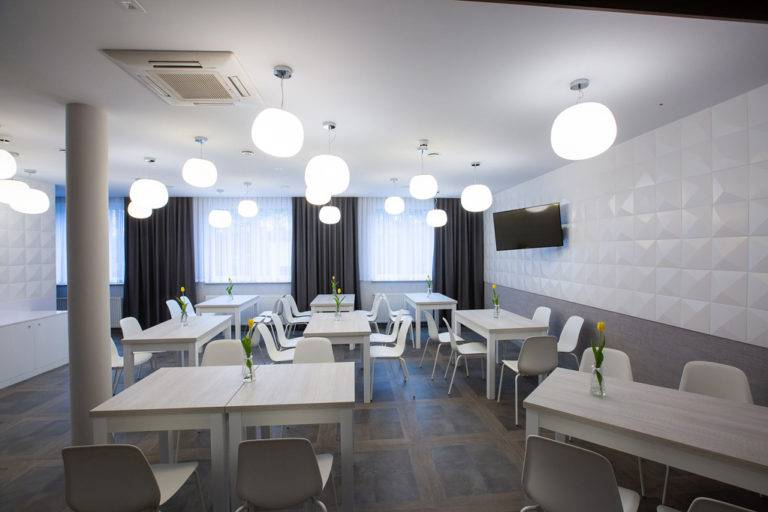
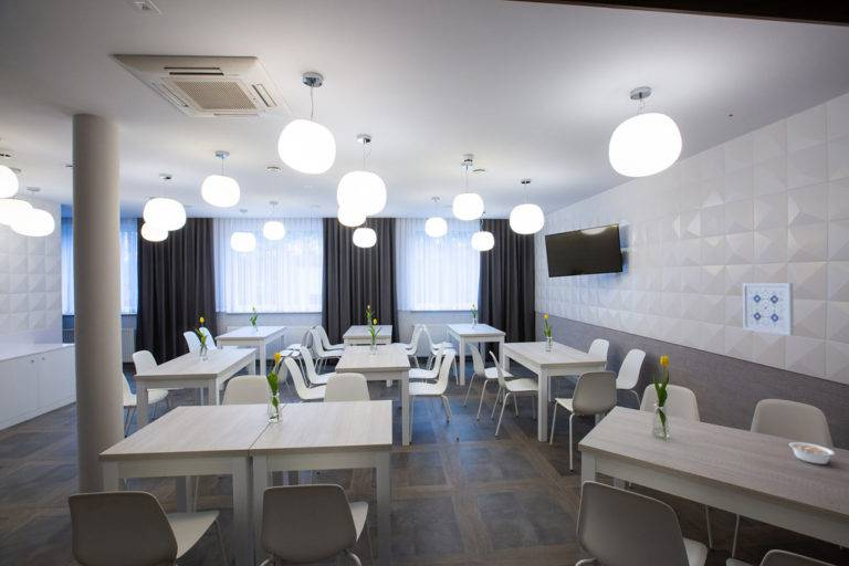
+ legume (813, 452)
+ wall art (766, 307)
